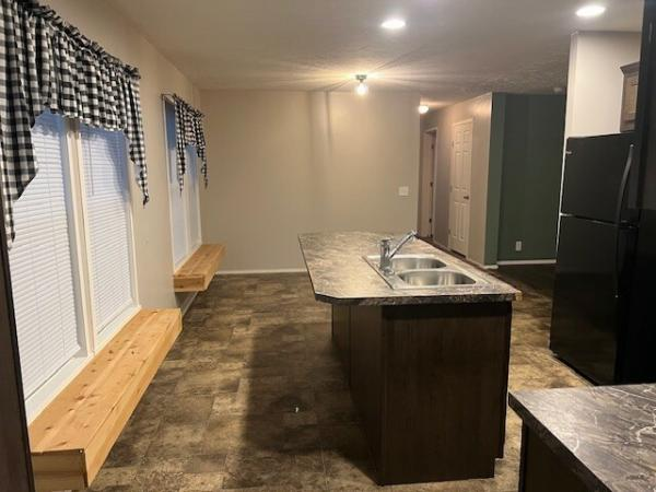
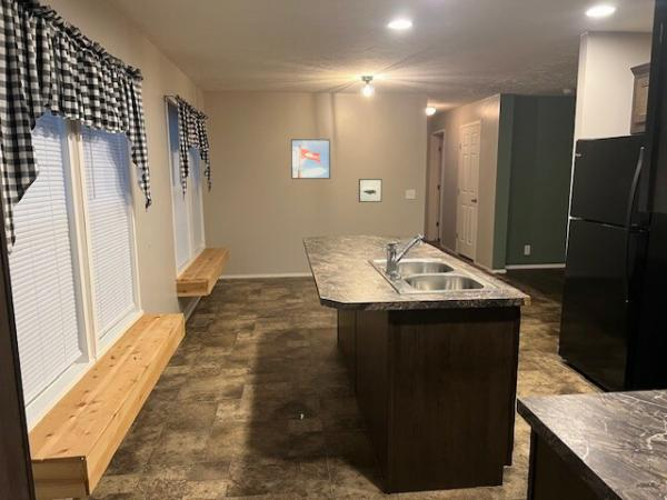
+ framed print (310, 159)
+ wall art (370, 190)
